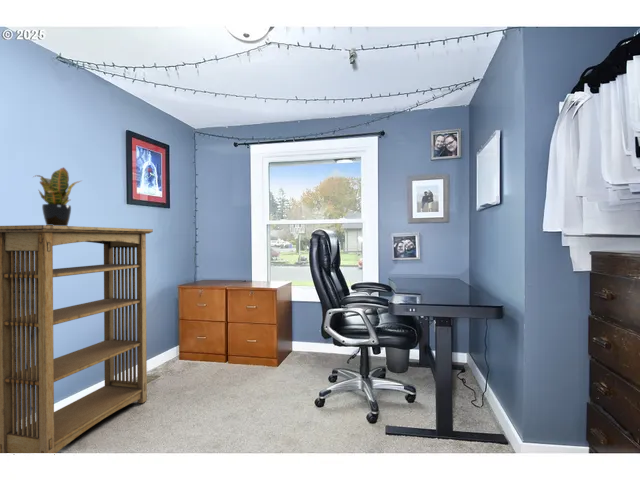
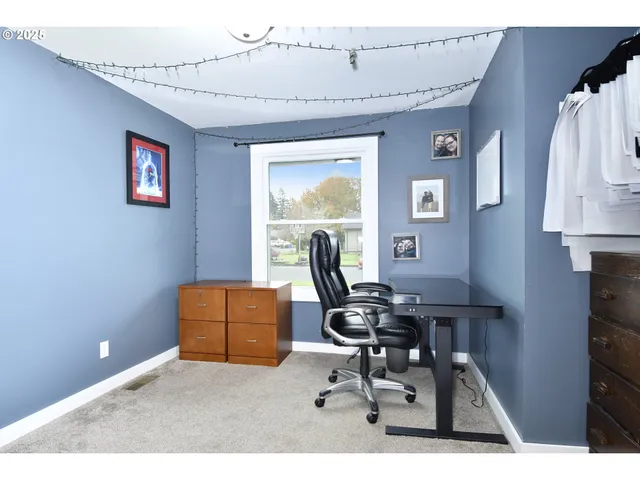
- bookshelf (82, 317)
- potted plant (54, 194)
